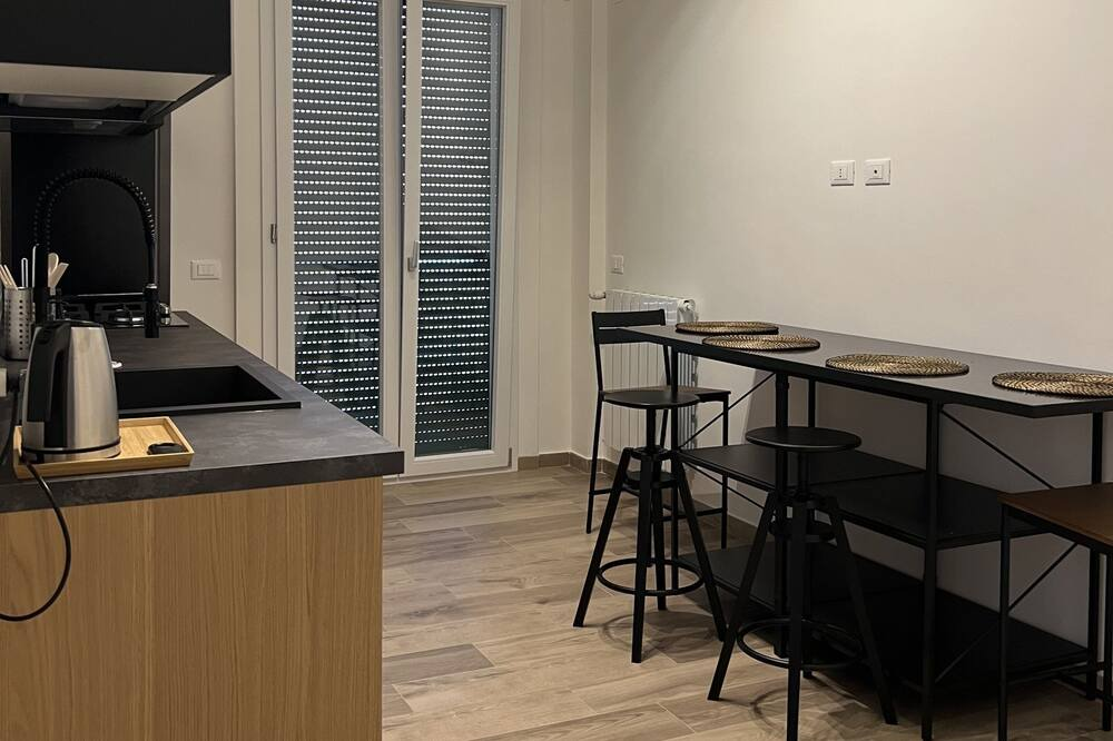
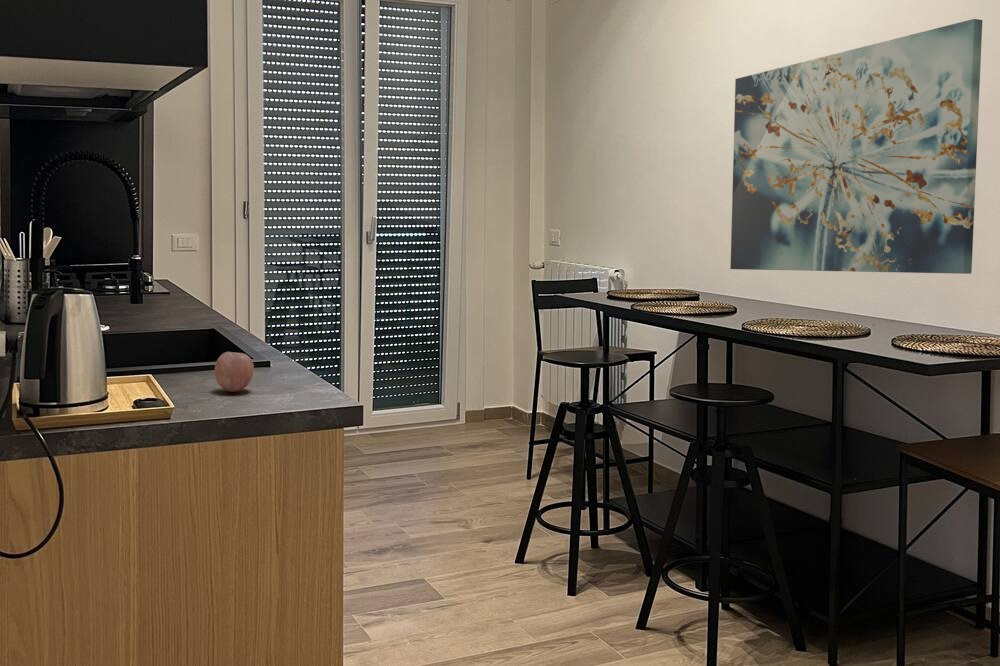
+ fruit (234, 371)
+ wall art (837, 163)
